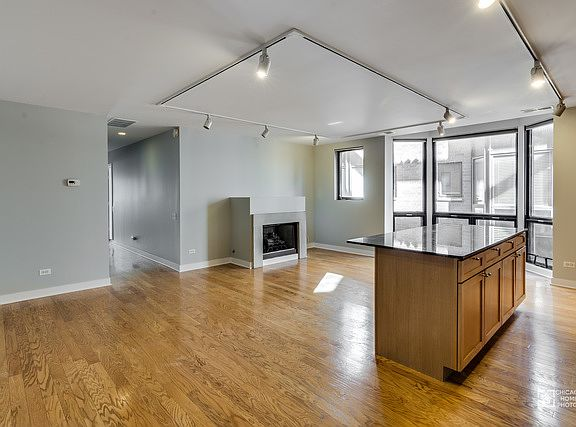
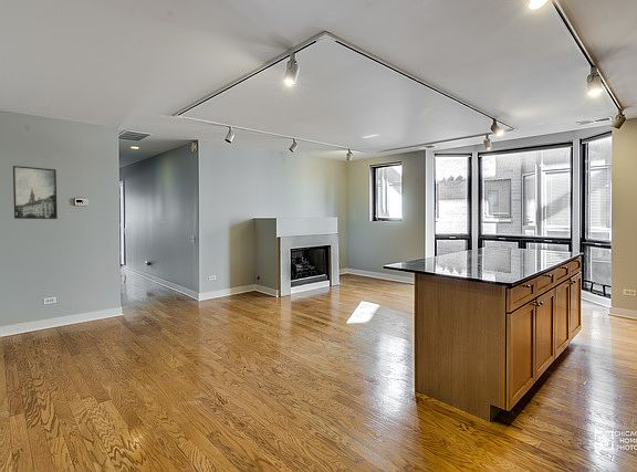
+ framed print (35, 192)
